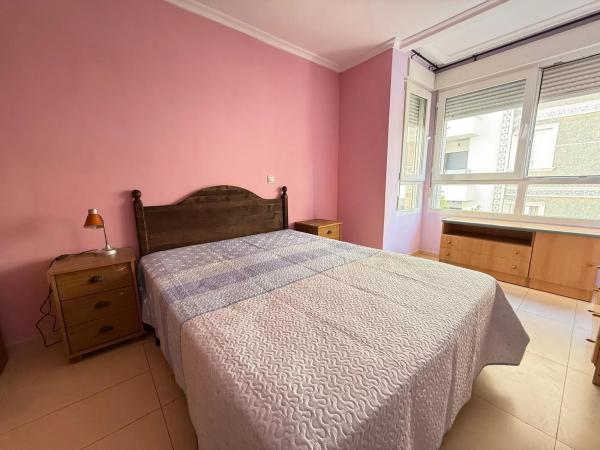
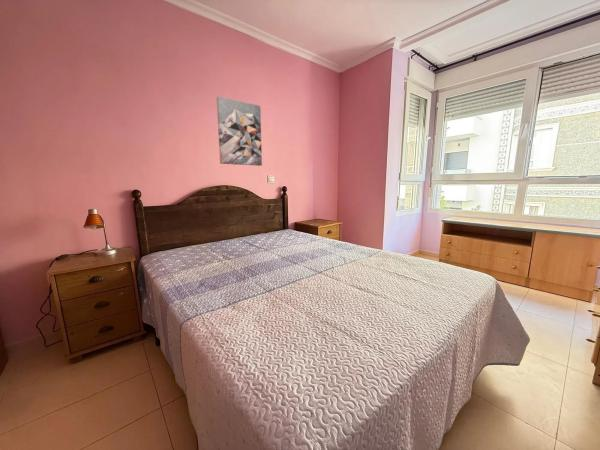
+ wall art (240, 133)
